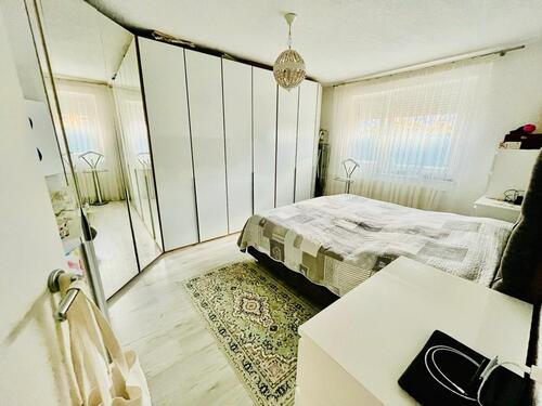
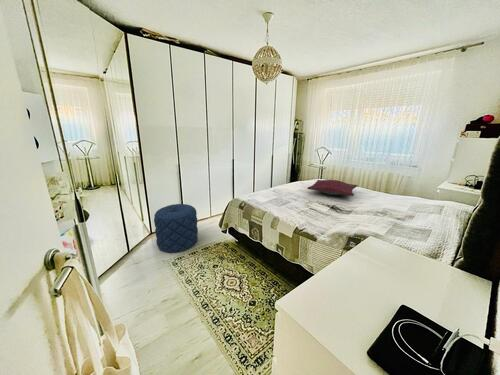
+ pouf (177, 225)
+ pillow (333, 187)
